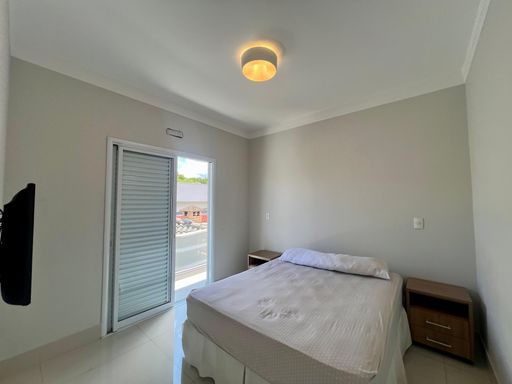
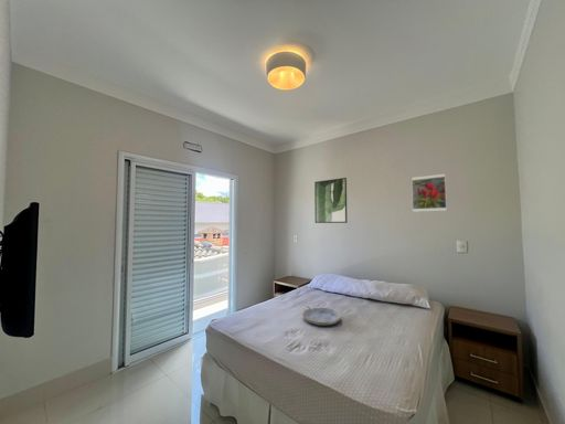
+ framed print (428, 193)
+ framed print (330, 201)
+ serving tray (321, 315)
